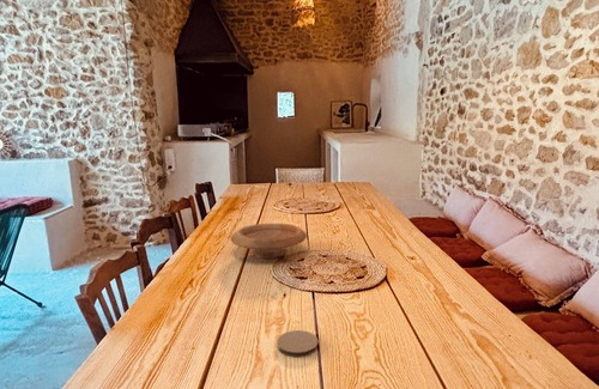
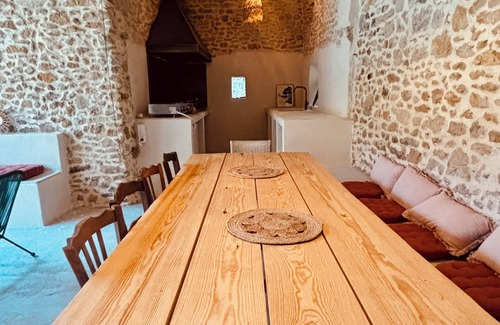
- wooden bowl (268, 242)
- coaster (297, 342)
